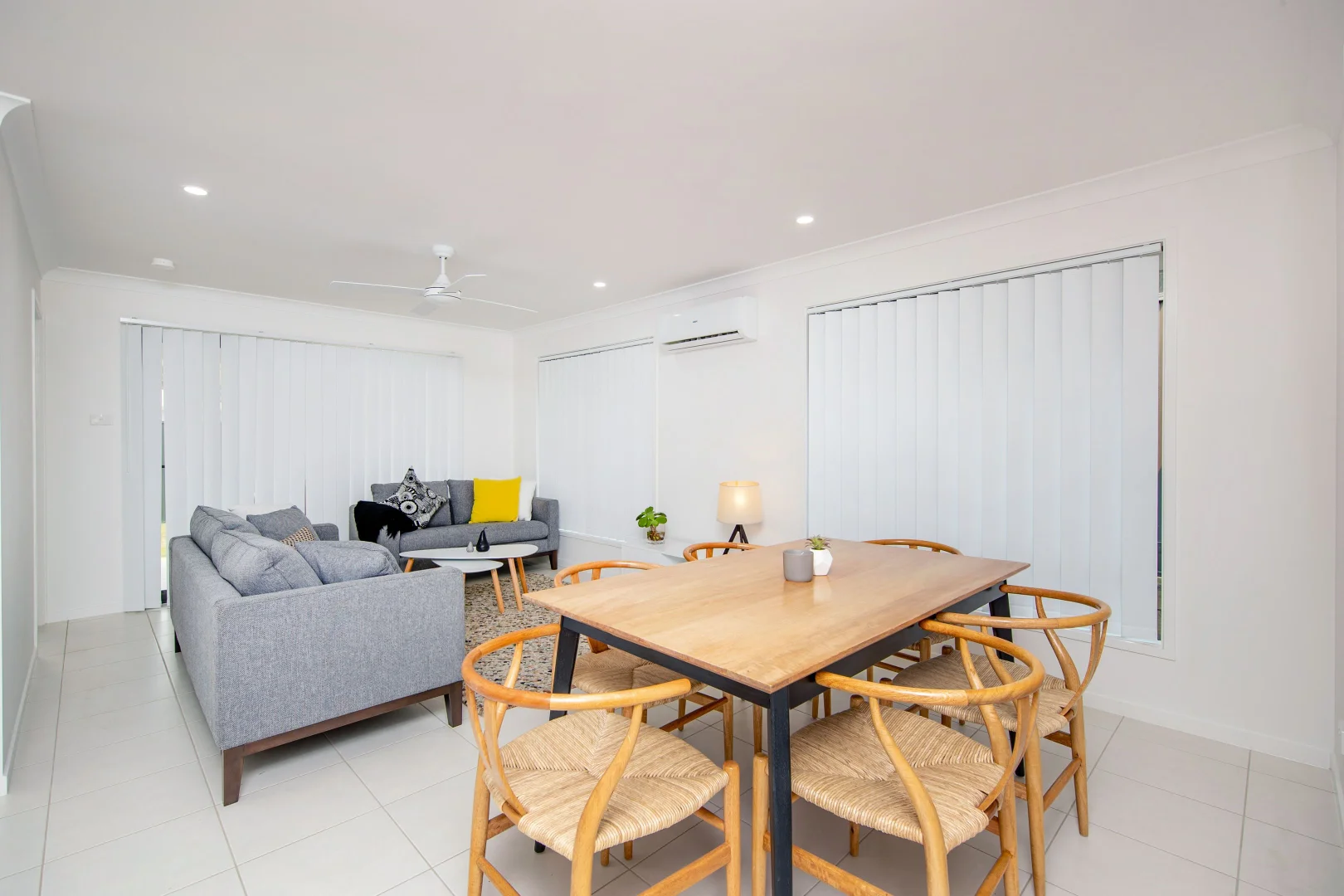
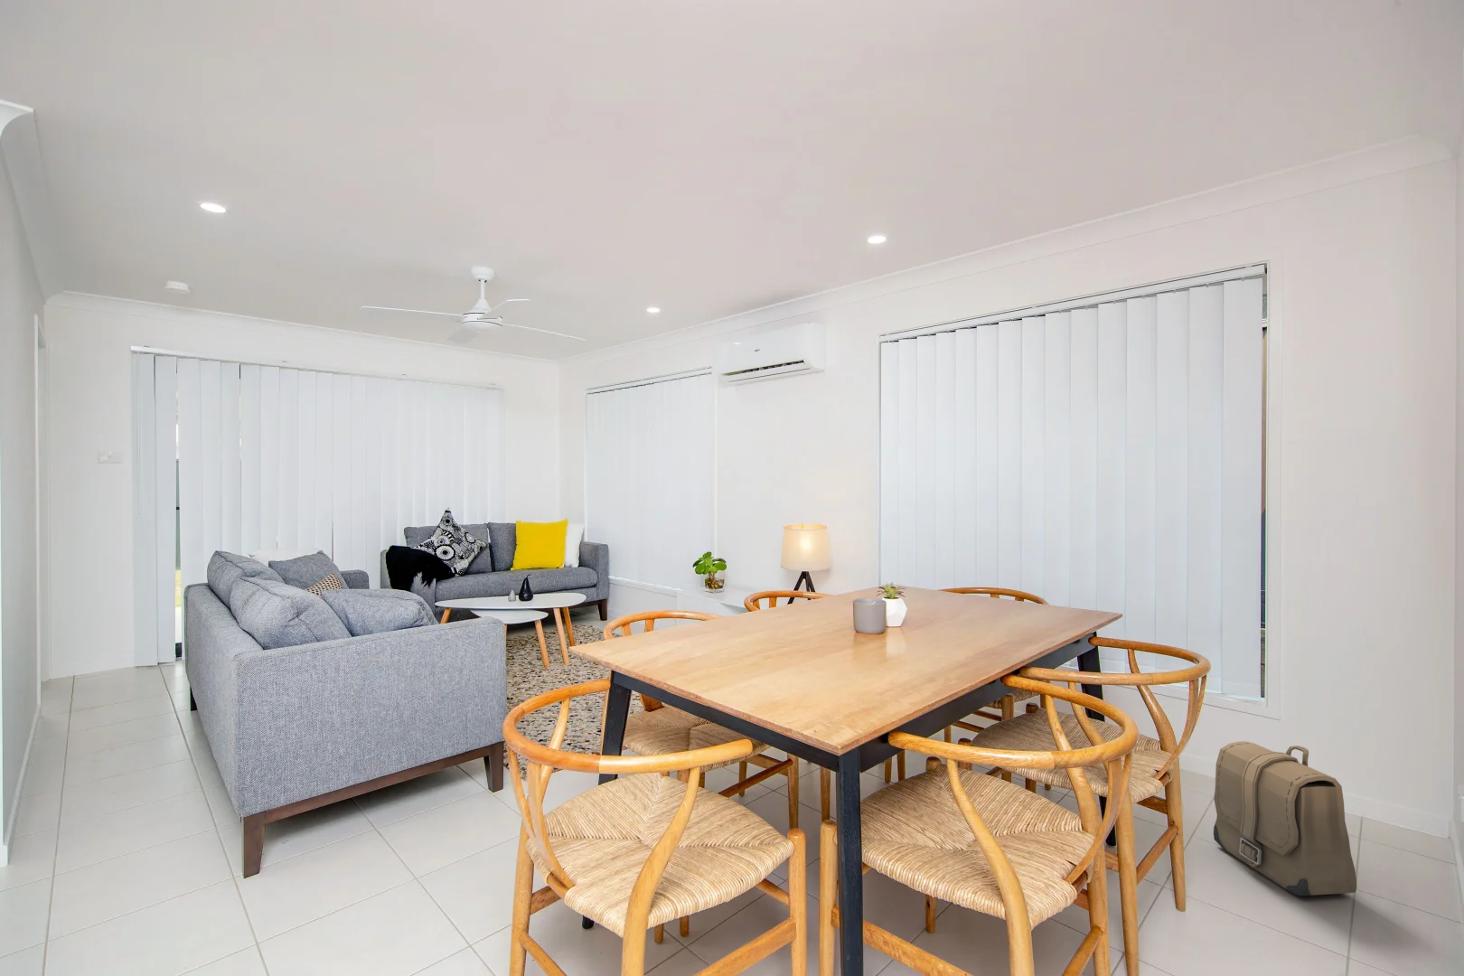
+ backpack (1276, 809)
